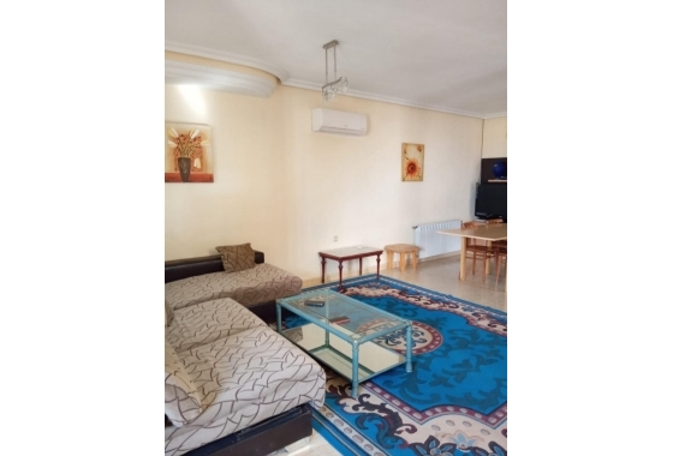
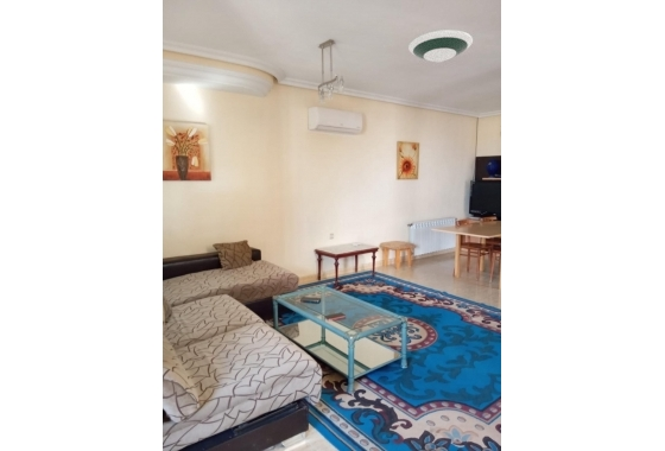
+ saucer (439, 52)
